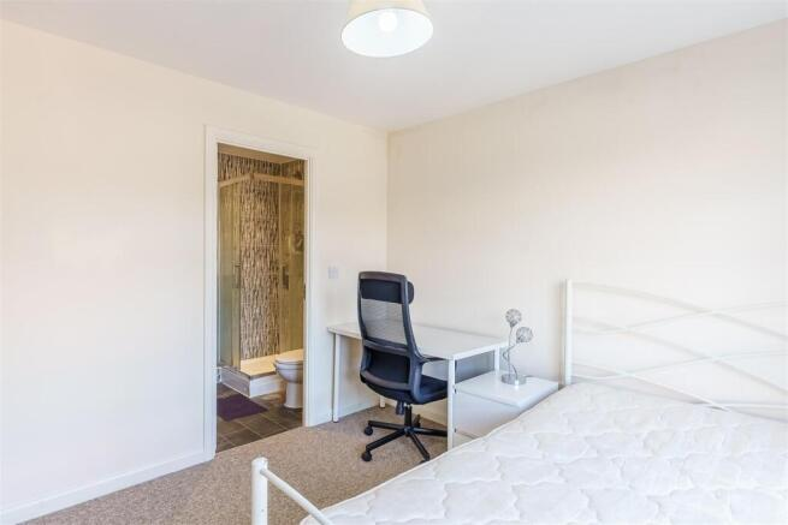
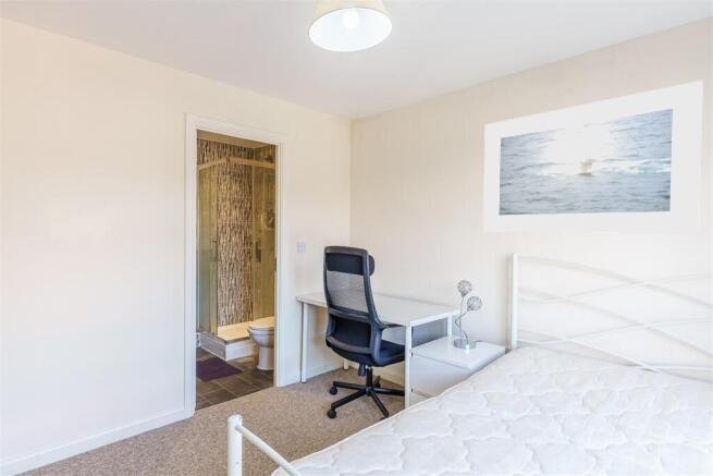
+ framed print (573, 169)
